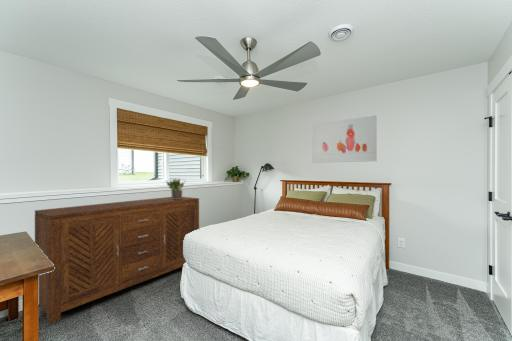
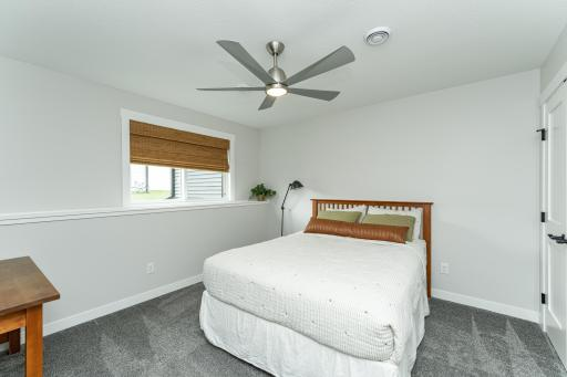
- wall art (341, 141)
- sideboard (131, 243)
- potted plant (175, 187)
